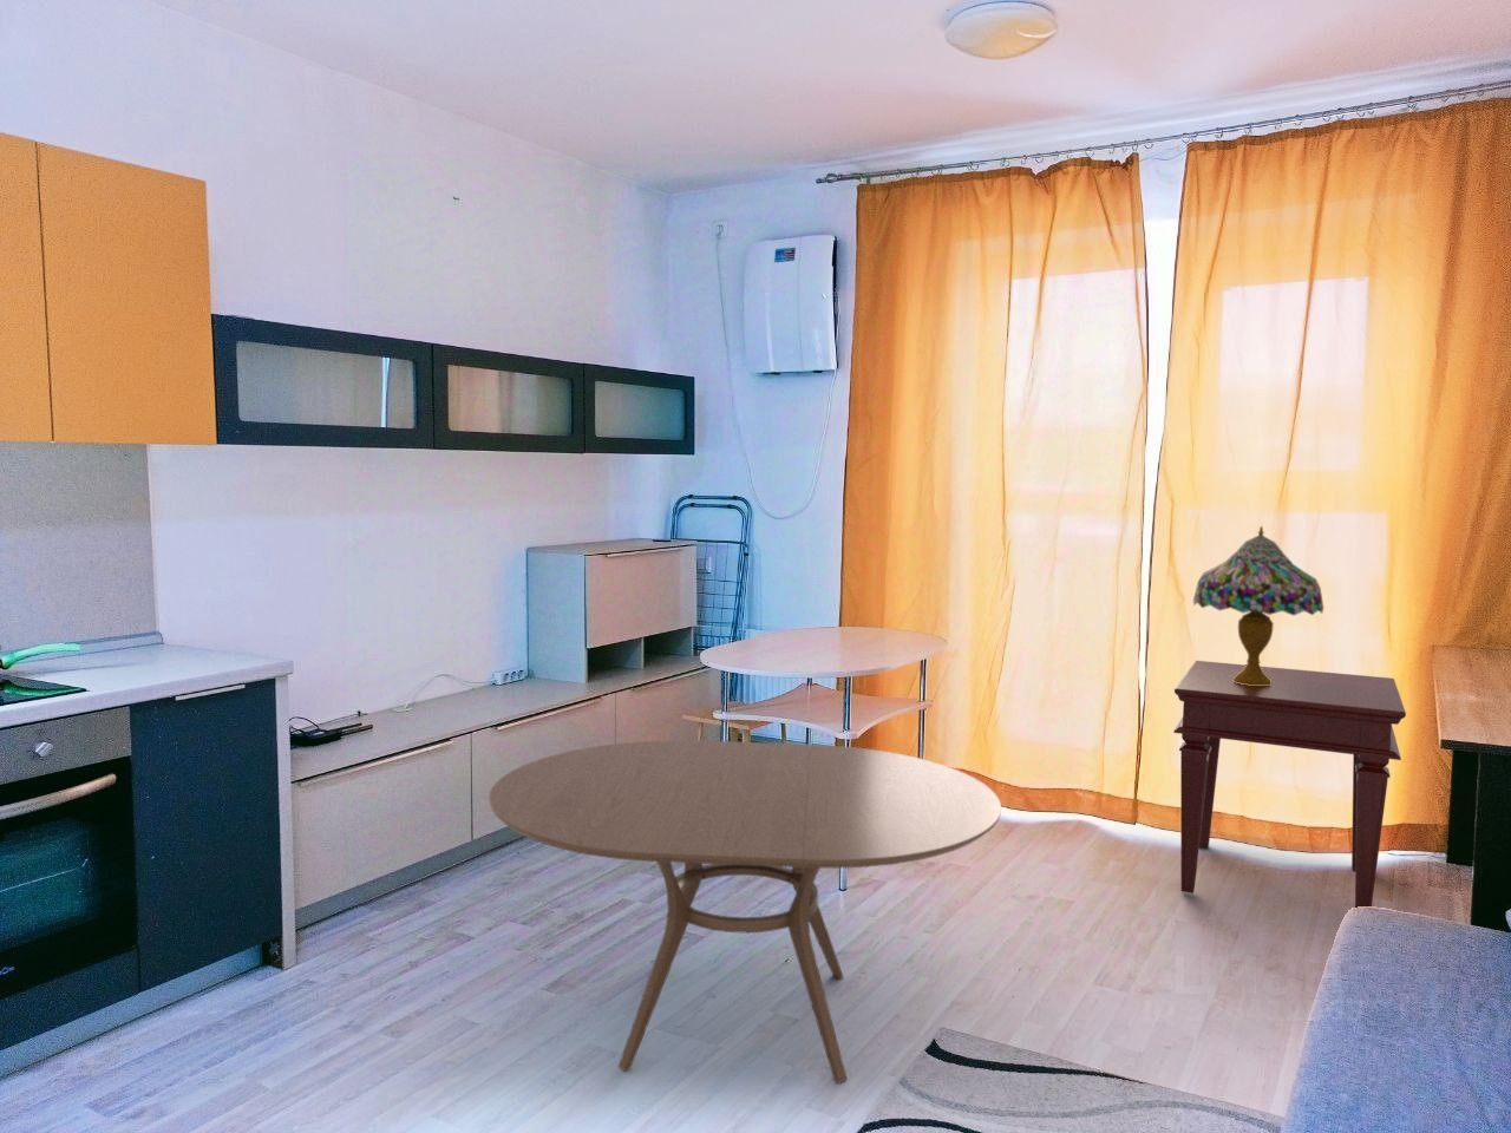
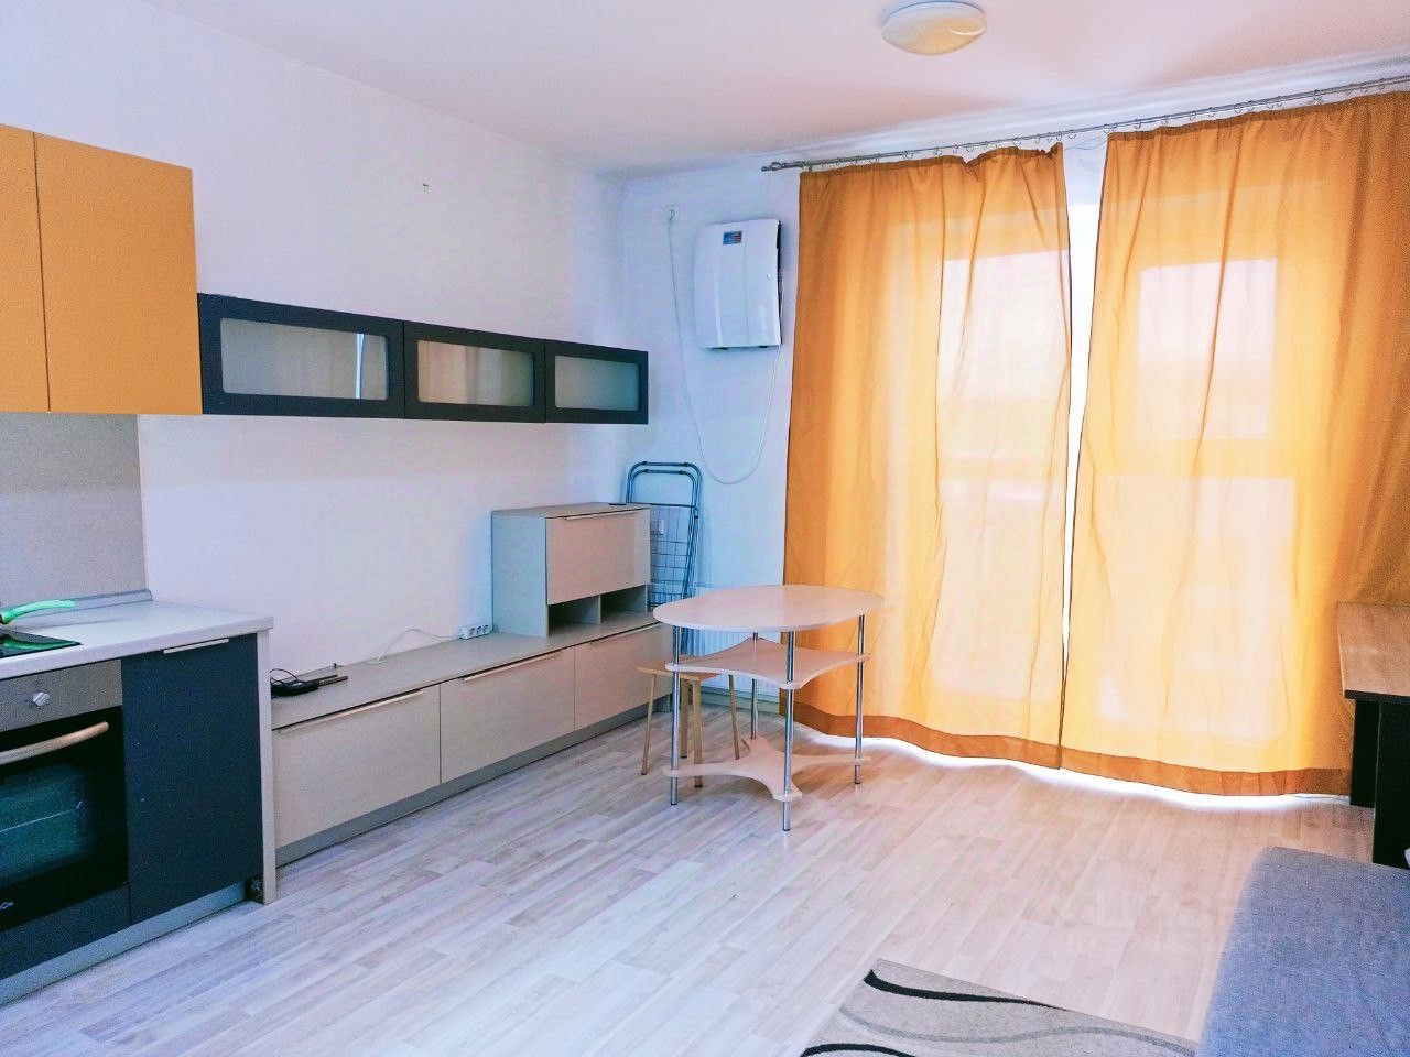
- table lamp (1256, 603)
- dining table (742, 918)
- side table (1286, 746)
